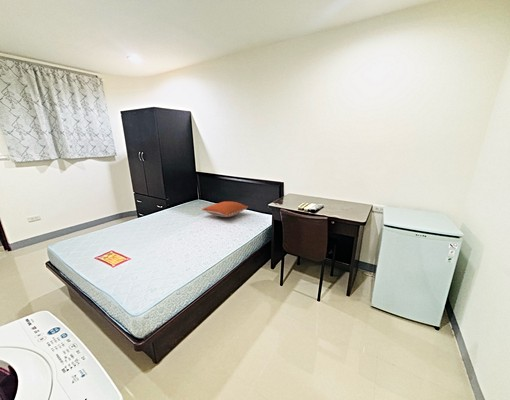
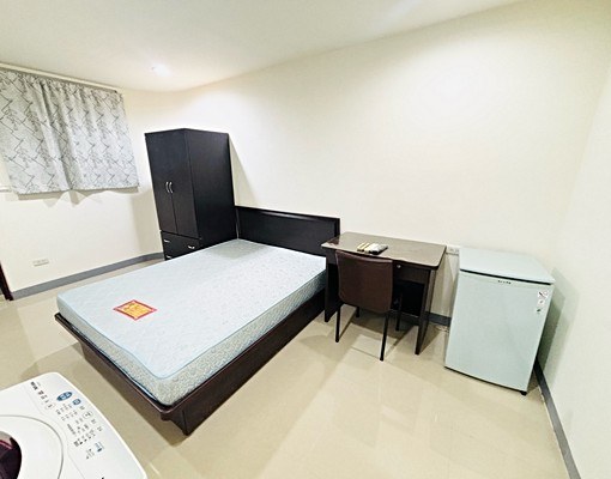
- pillow (225, 208)
